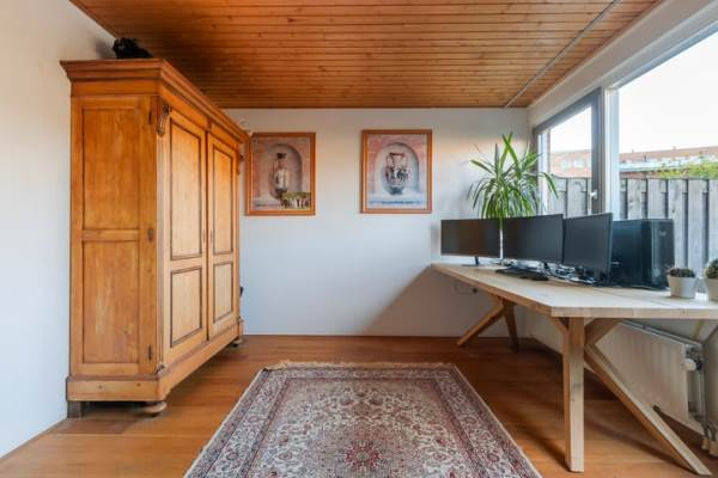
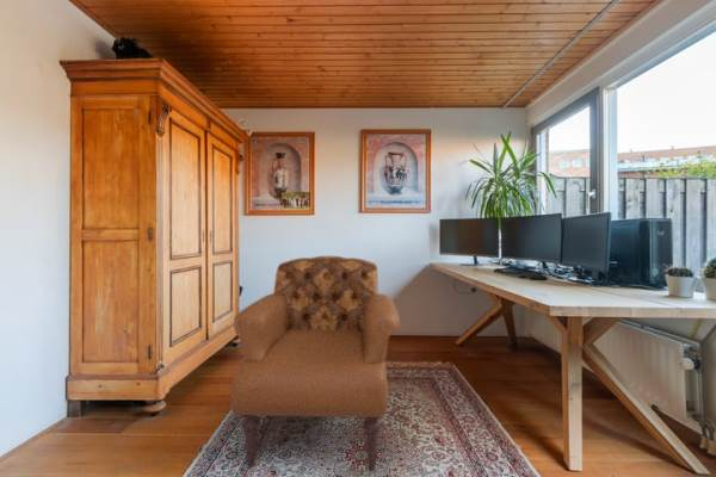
+ armchair (321, 342)
